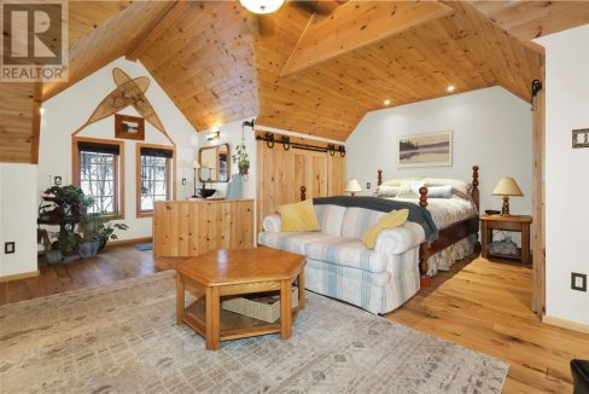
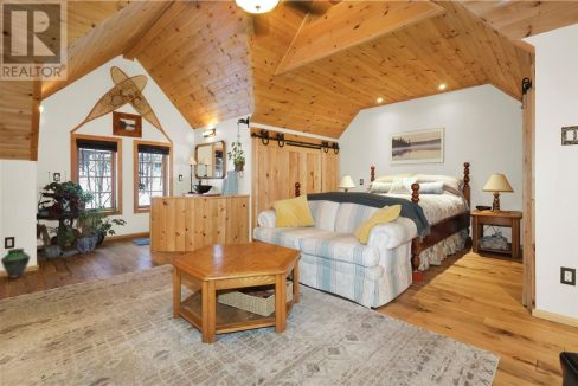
+ vase (15, 262)
